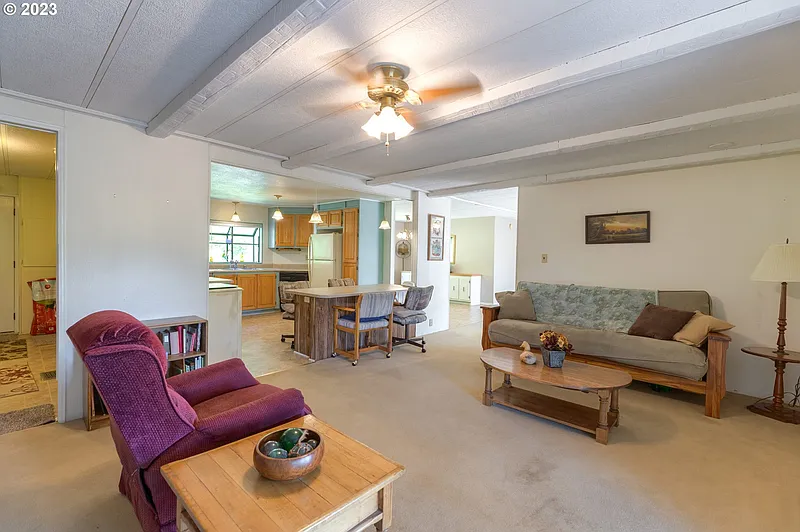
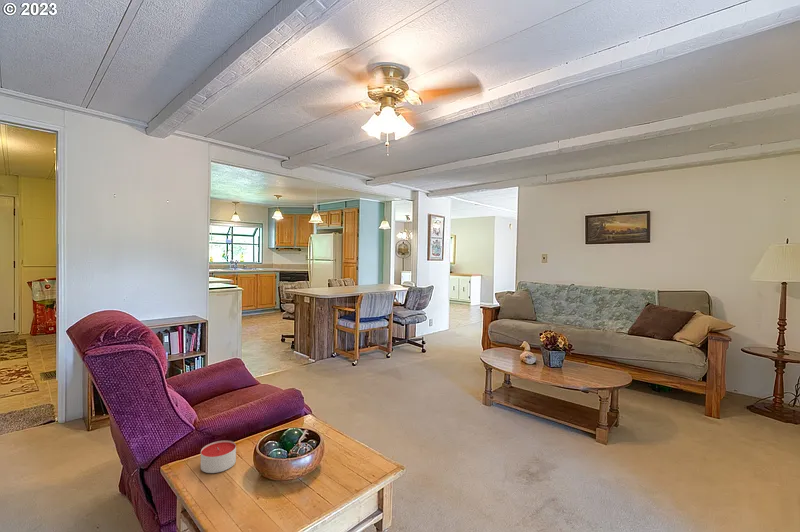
+ candle (218, 455)
